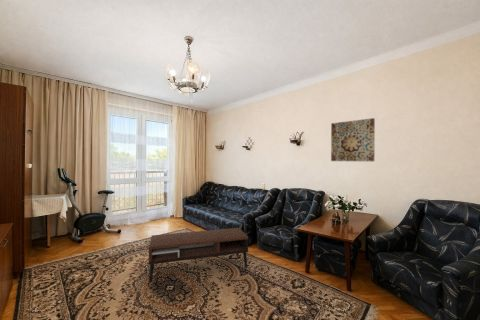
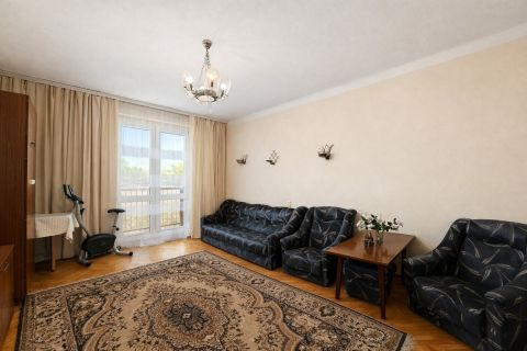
- wall art (351, 141)
- coffee table (199, 251)
